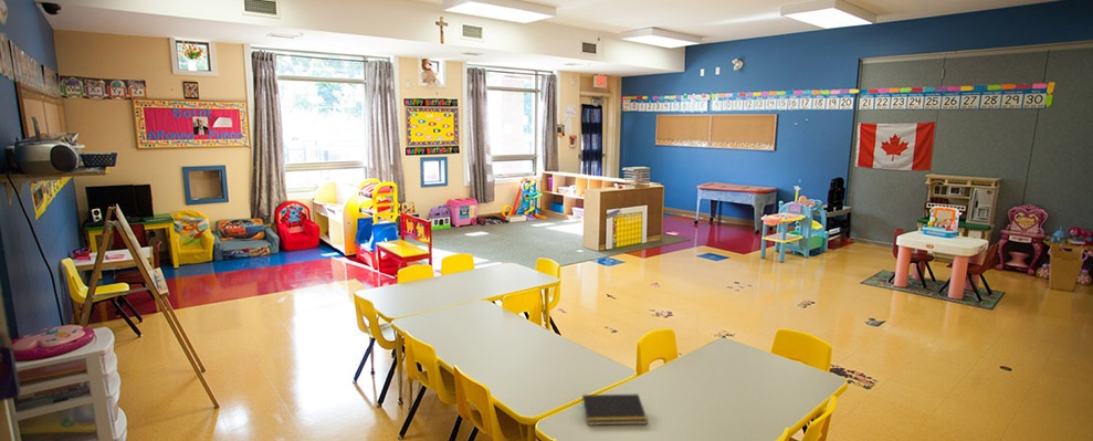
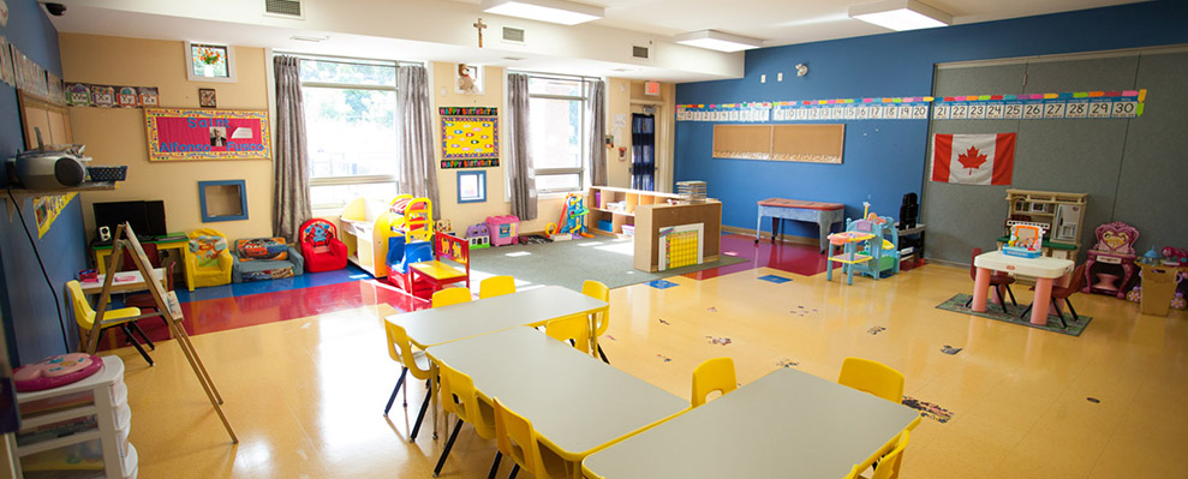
- notepad (613, 409)
